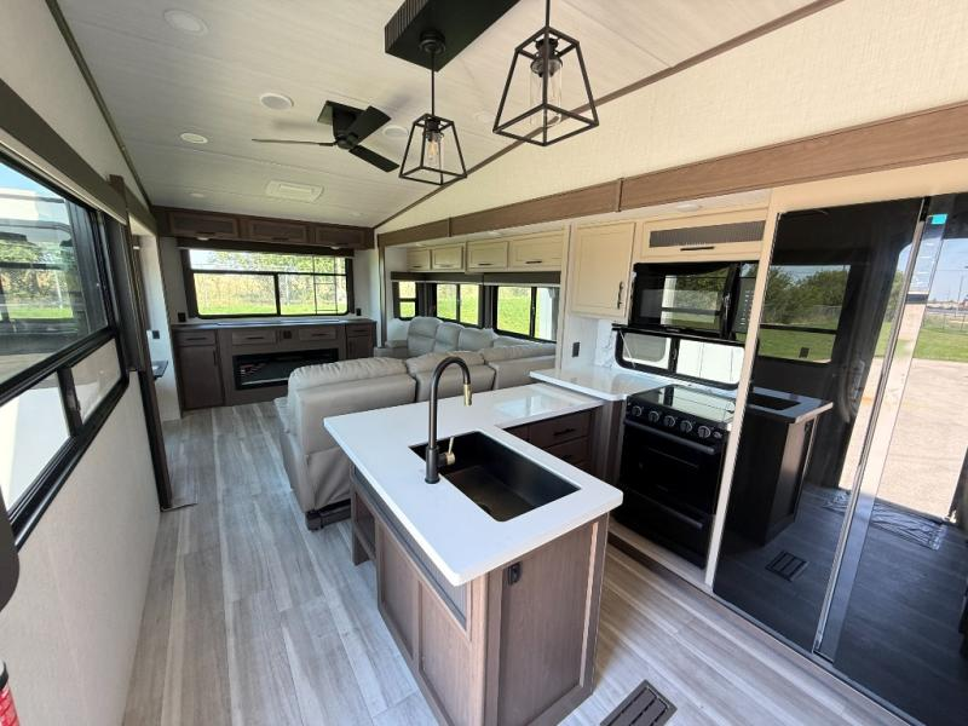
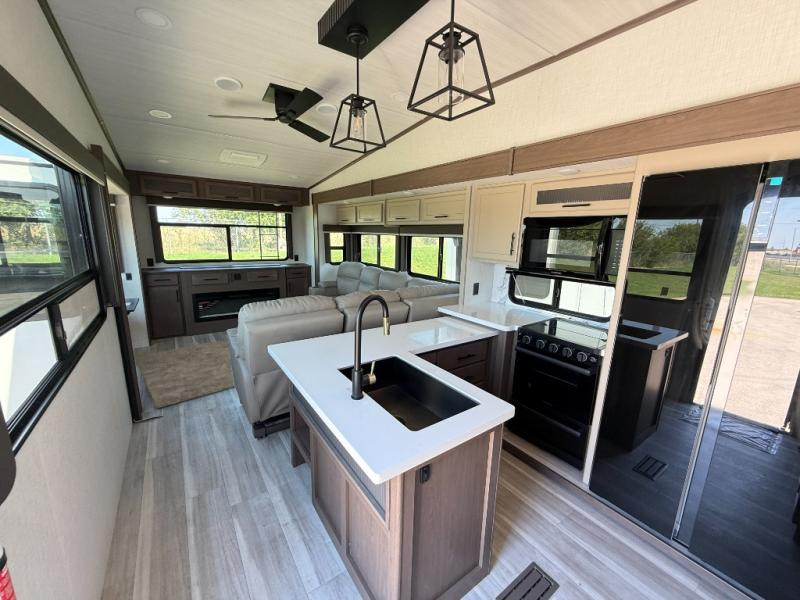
+ rug (207, 364)
